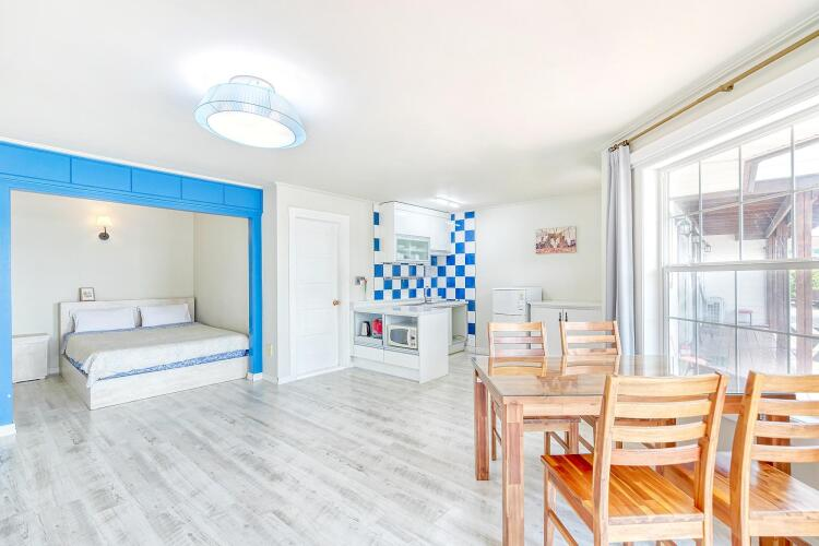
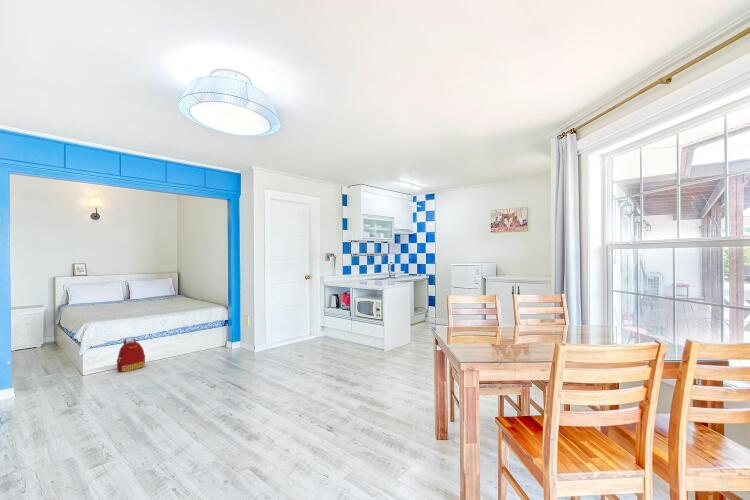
+ backpack (130, 353)
